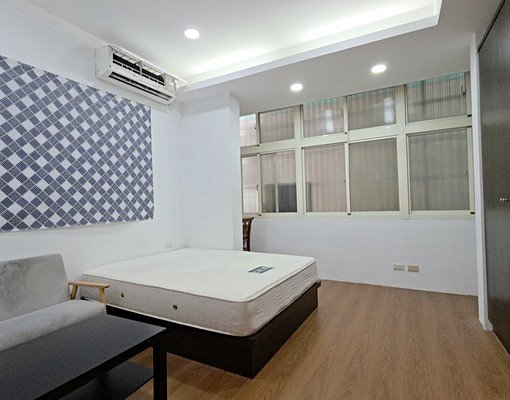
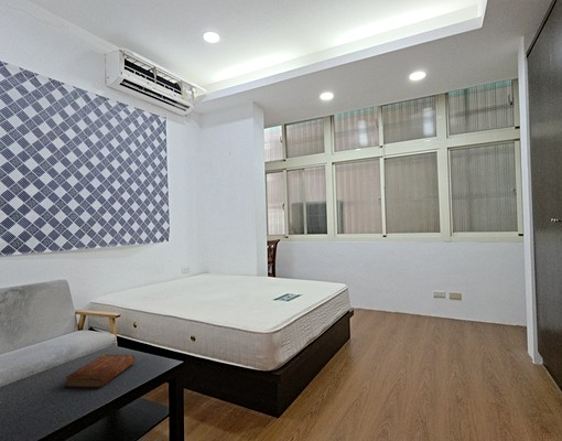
+ bible (102, 369)
